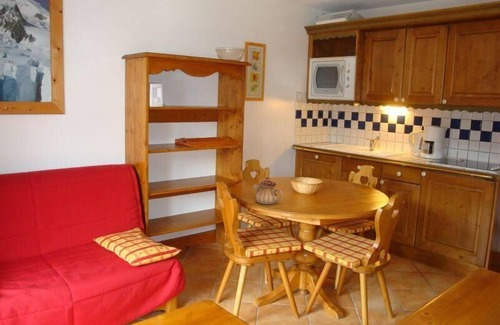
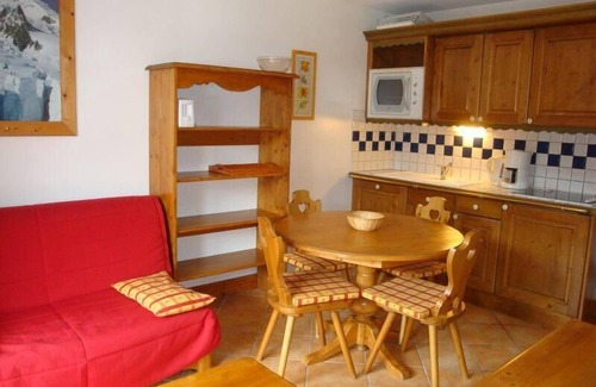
- teapot (268, 190)
